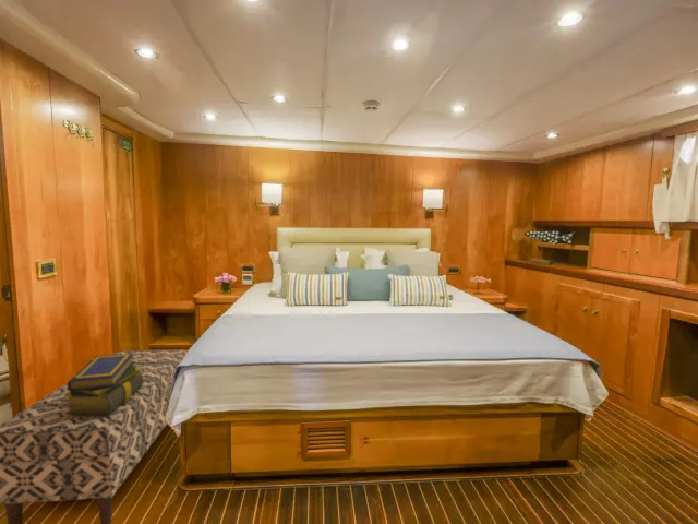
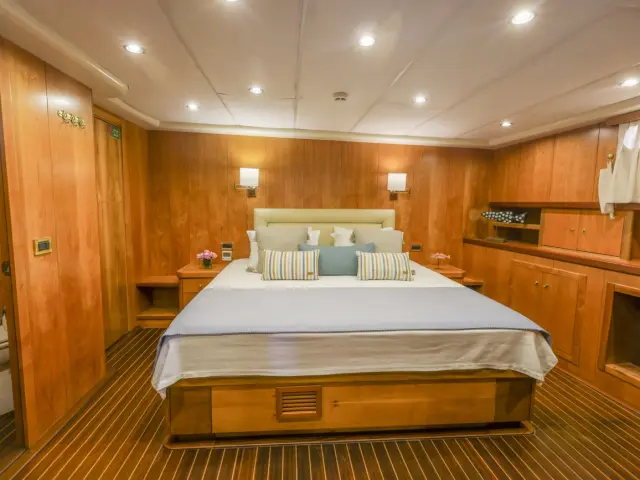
- bench (116, 419)
- stack of books (106, 382)
